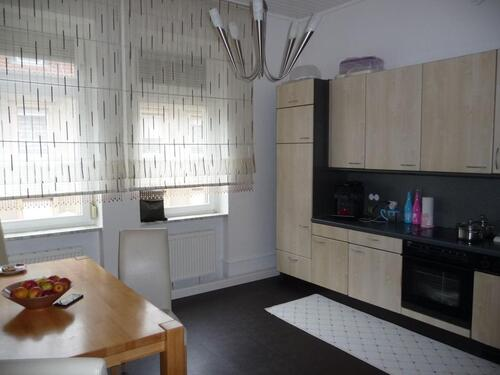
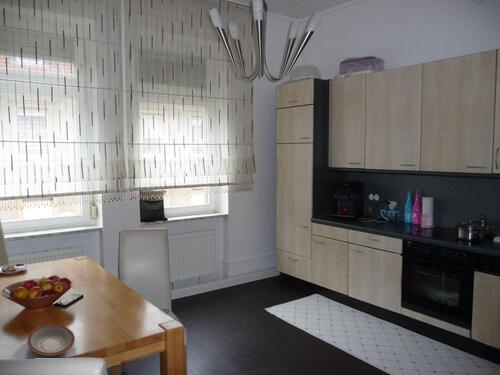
+ plate (51, 341)
